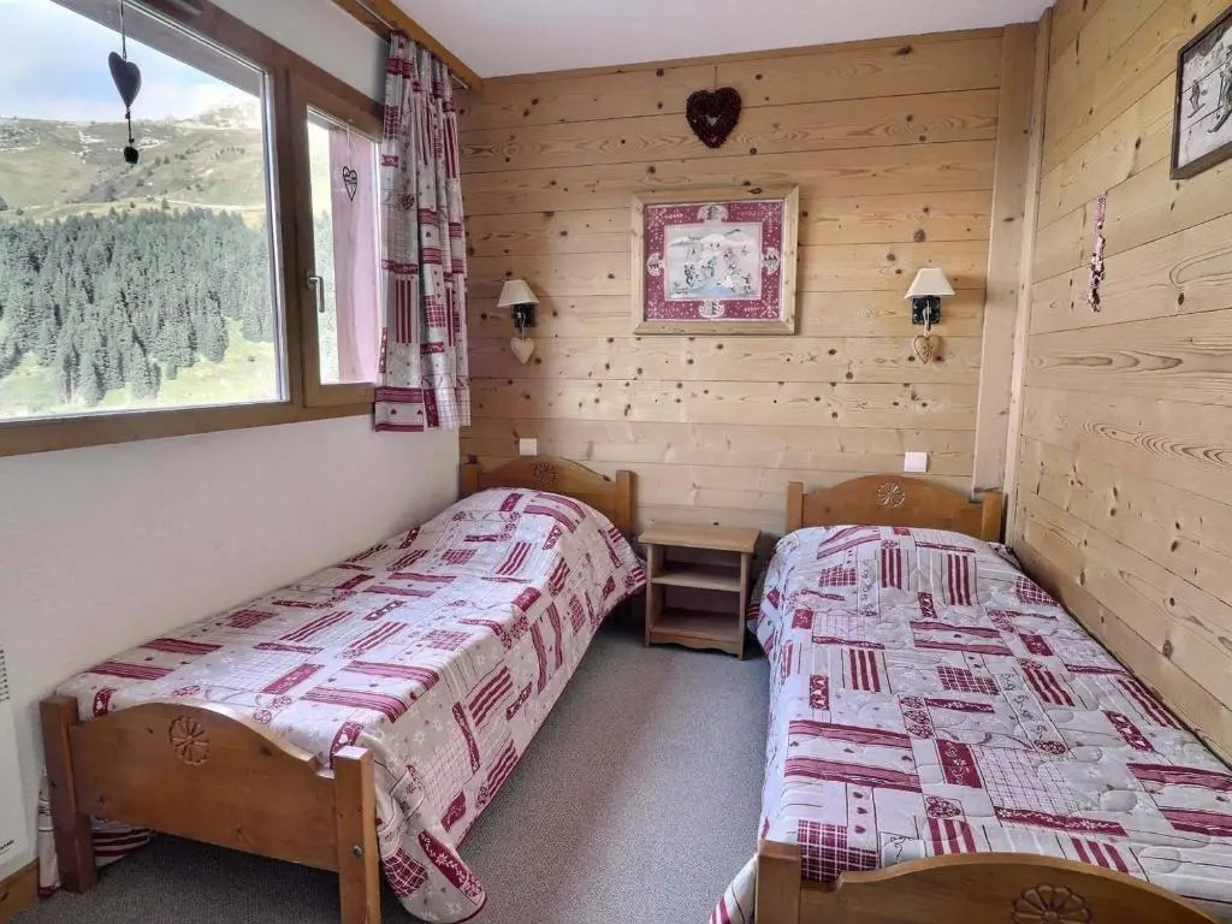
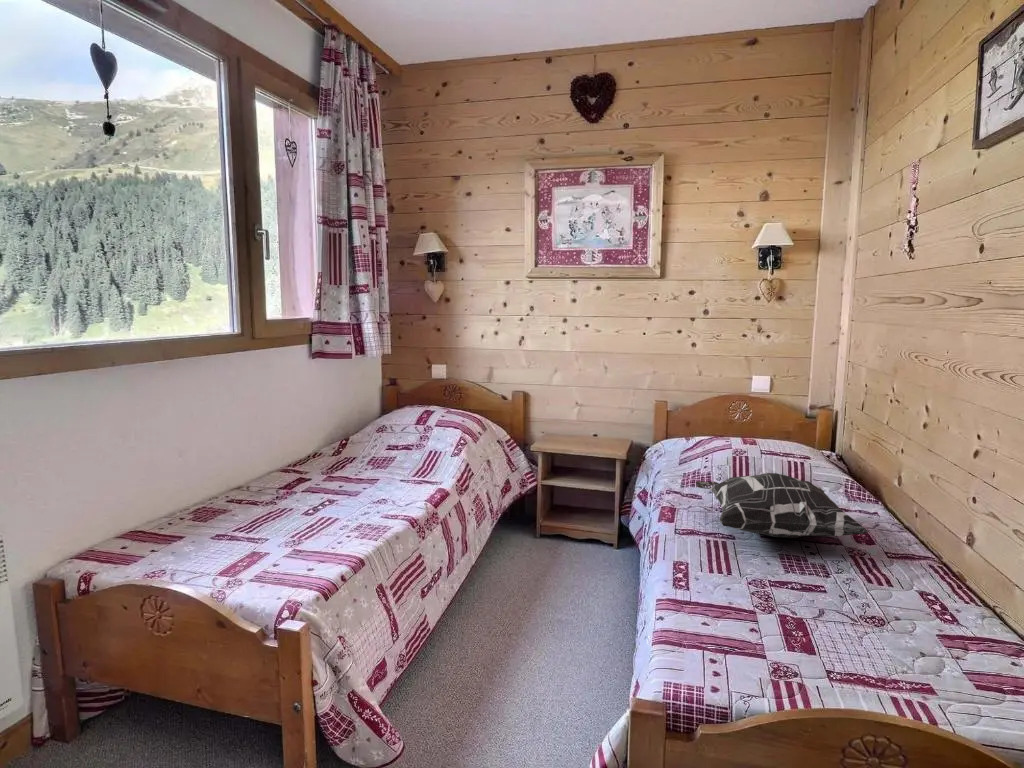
+ decorative pillow (771, 503)
